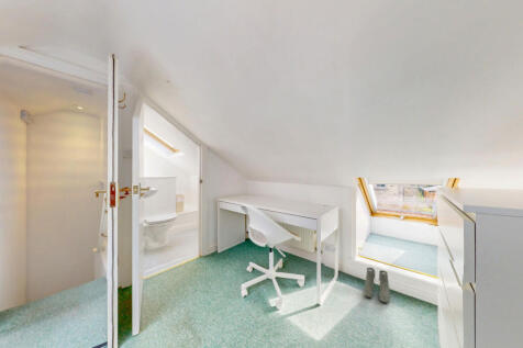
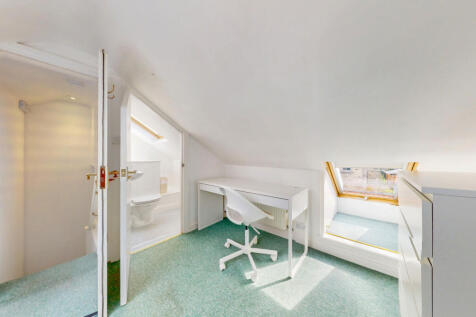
- boots (372, 283)
